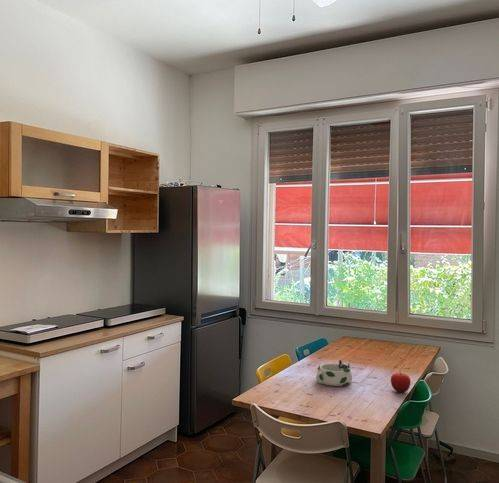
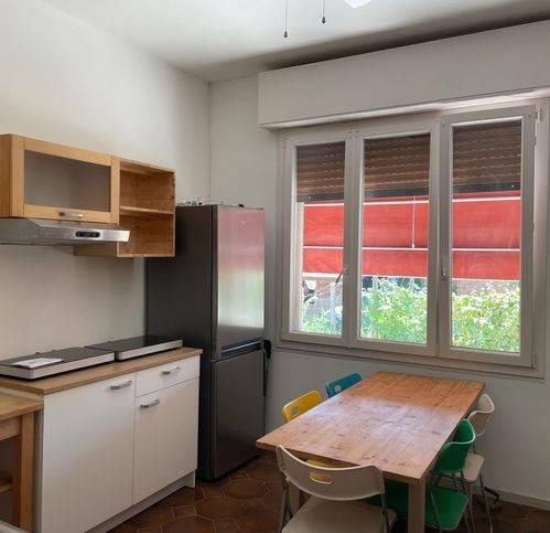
- fruit (400, 381)
- bowl (332, 372)
